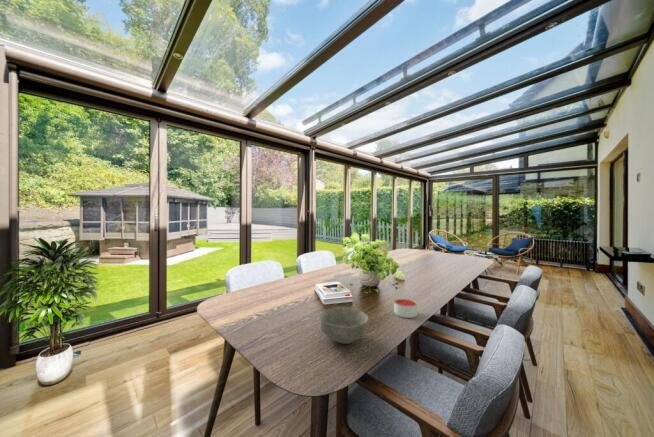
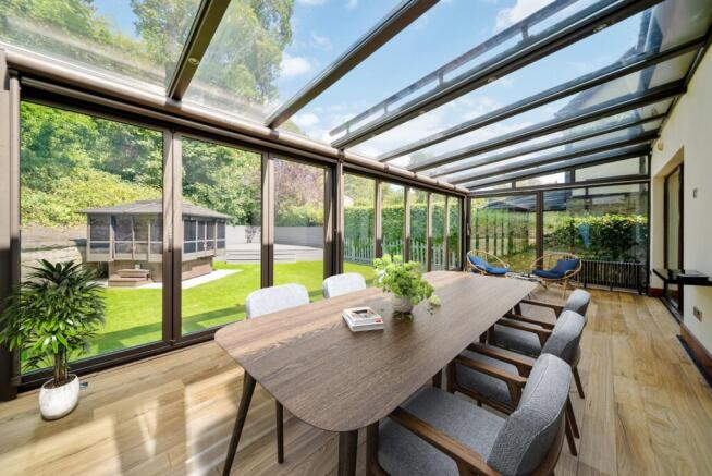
- candle (405, 307)
- bowl (342, 327)
